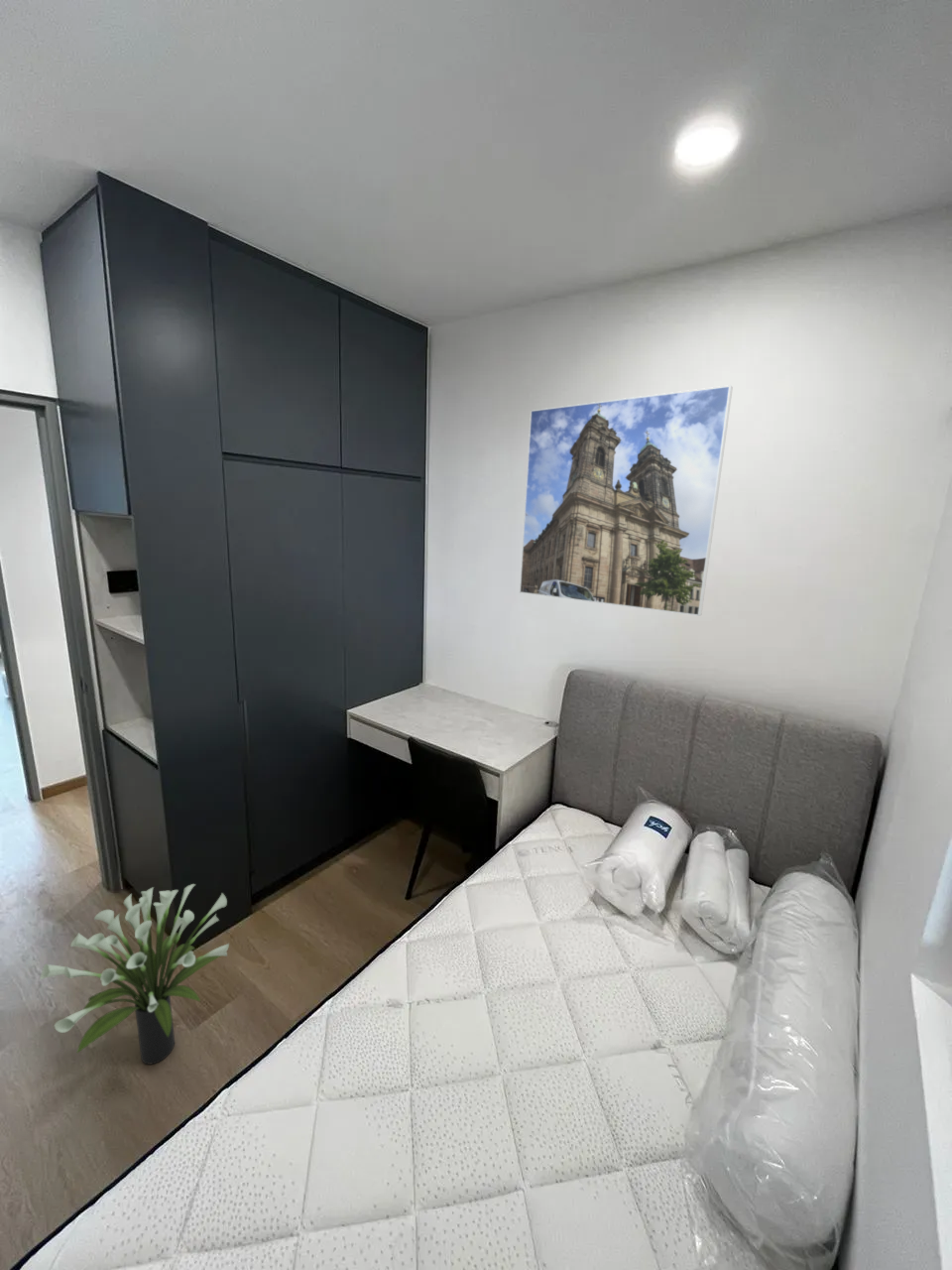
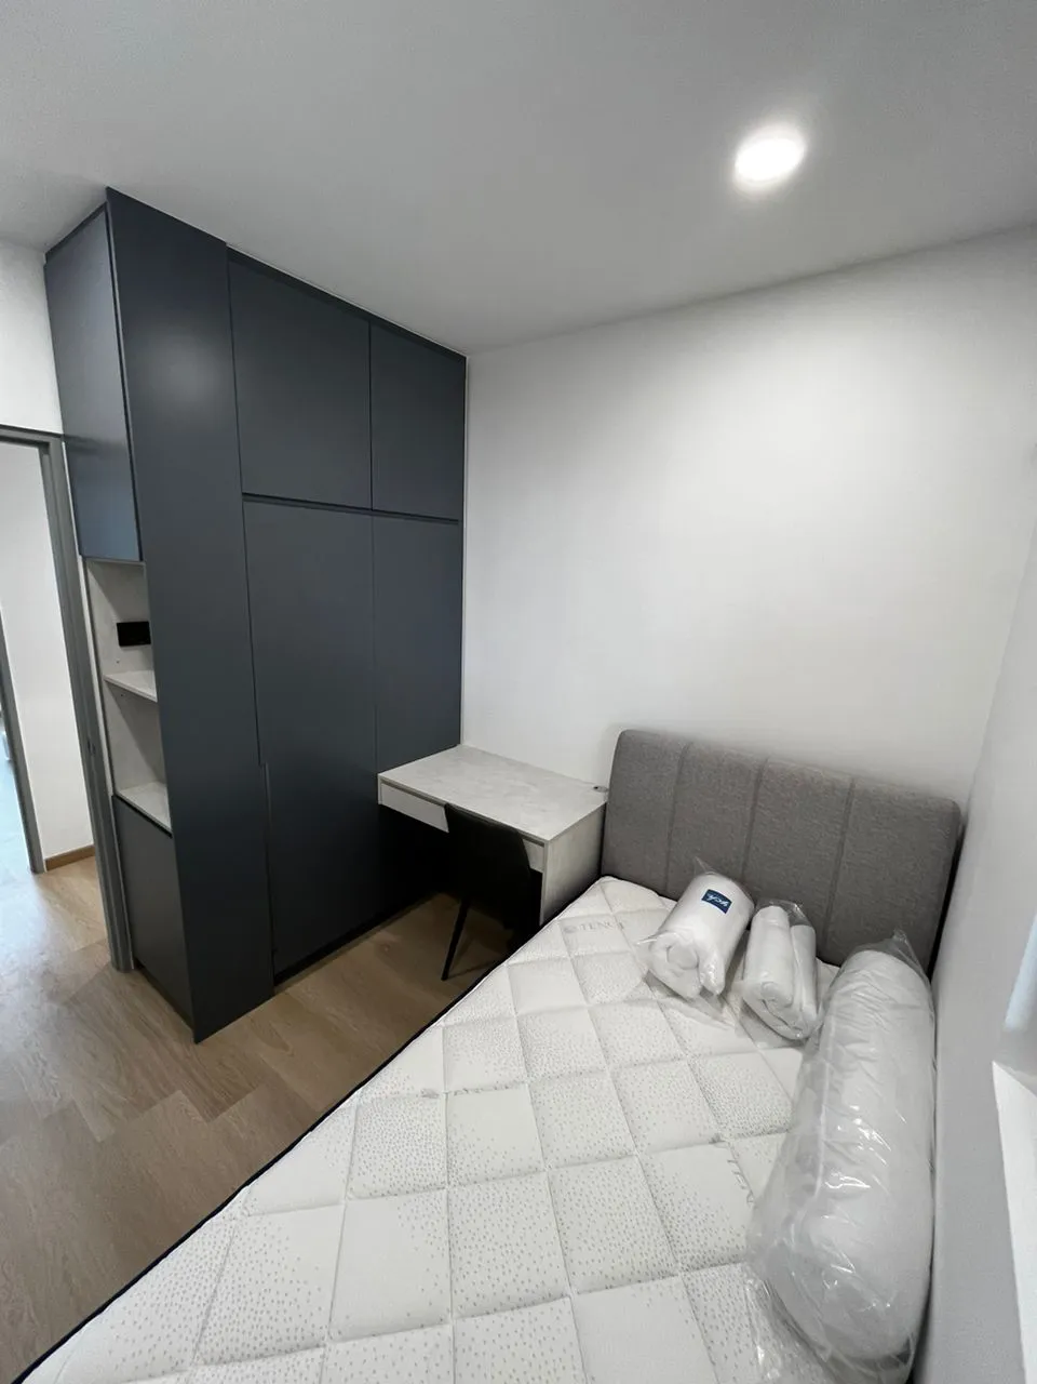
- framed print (610, 505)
- potted plant (147, 985)
